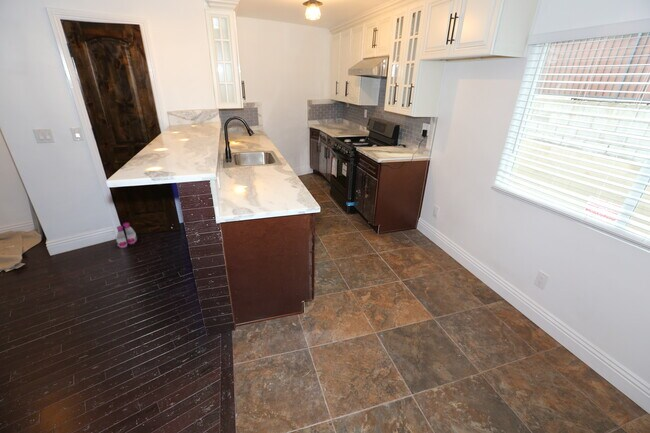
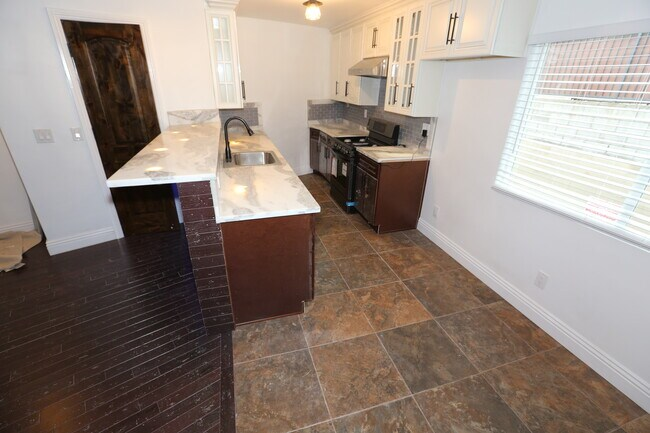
- boots (124, 234)
